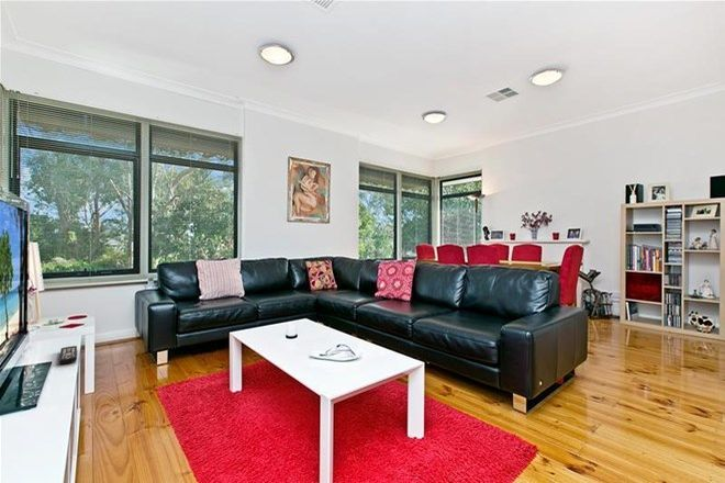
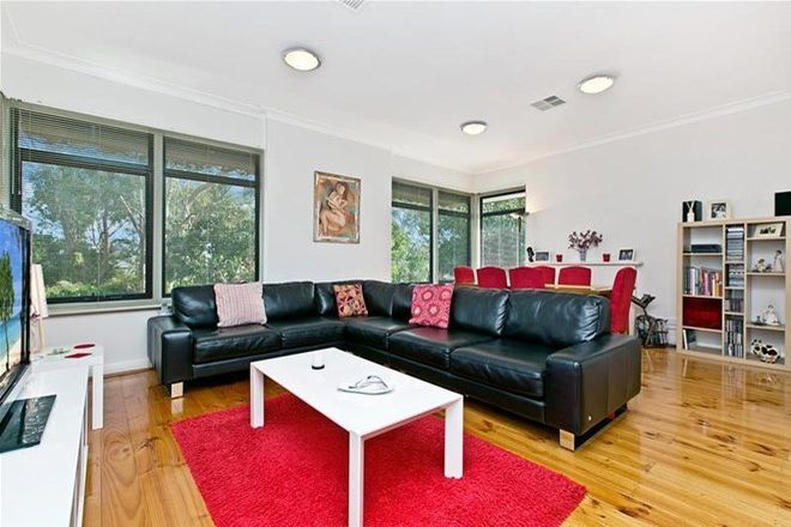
- remote control (68, 353)
